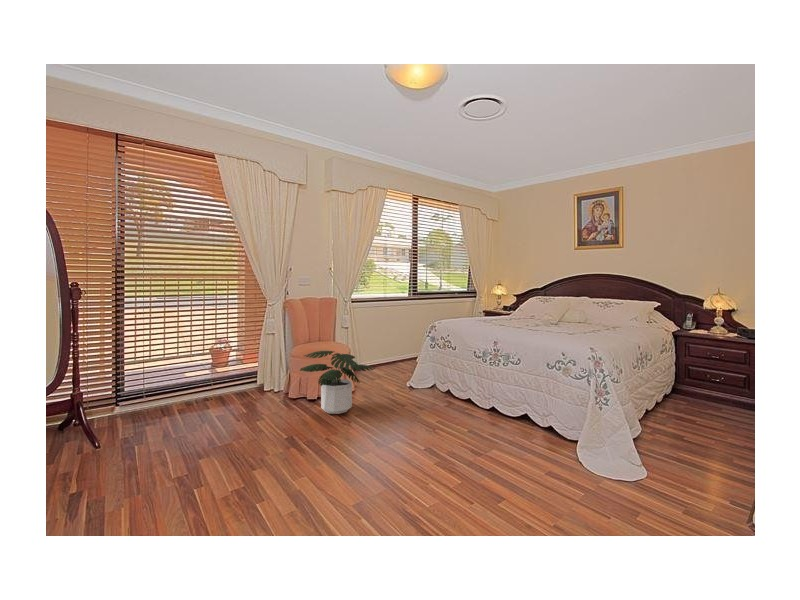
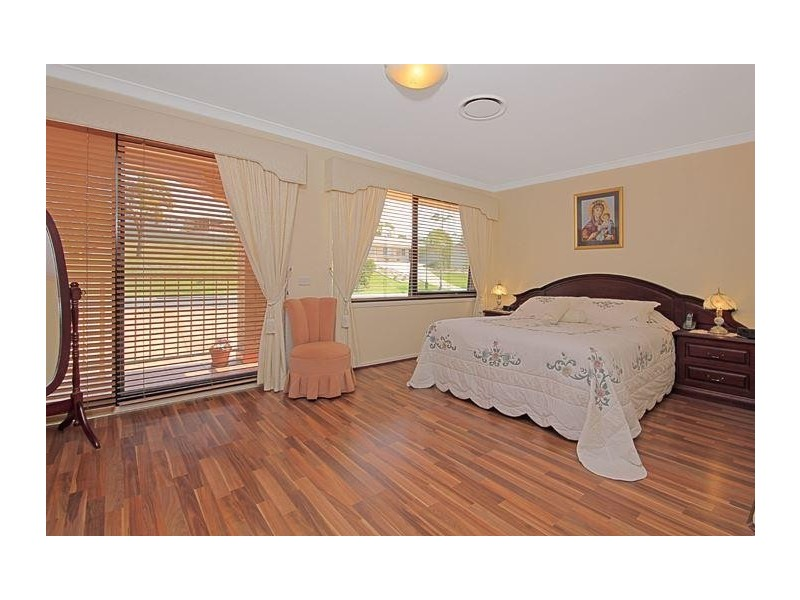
- potted plant (338, 381)
